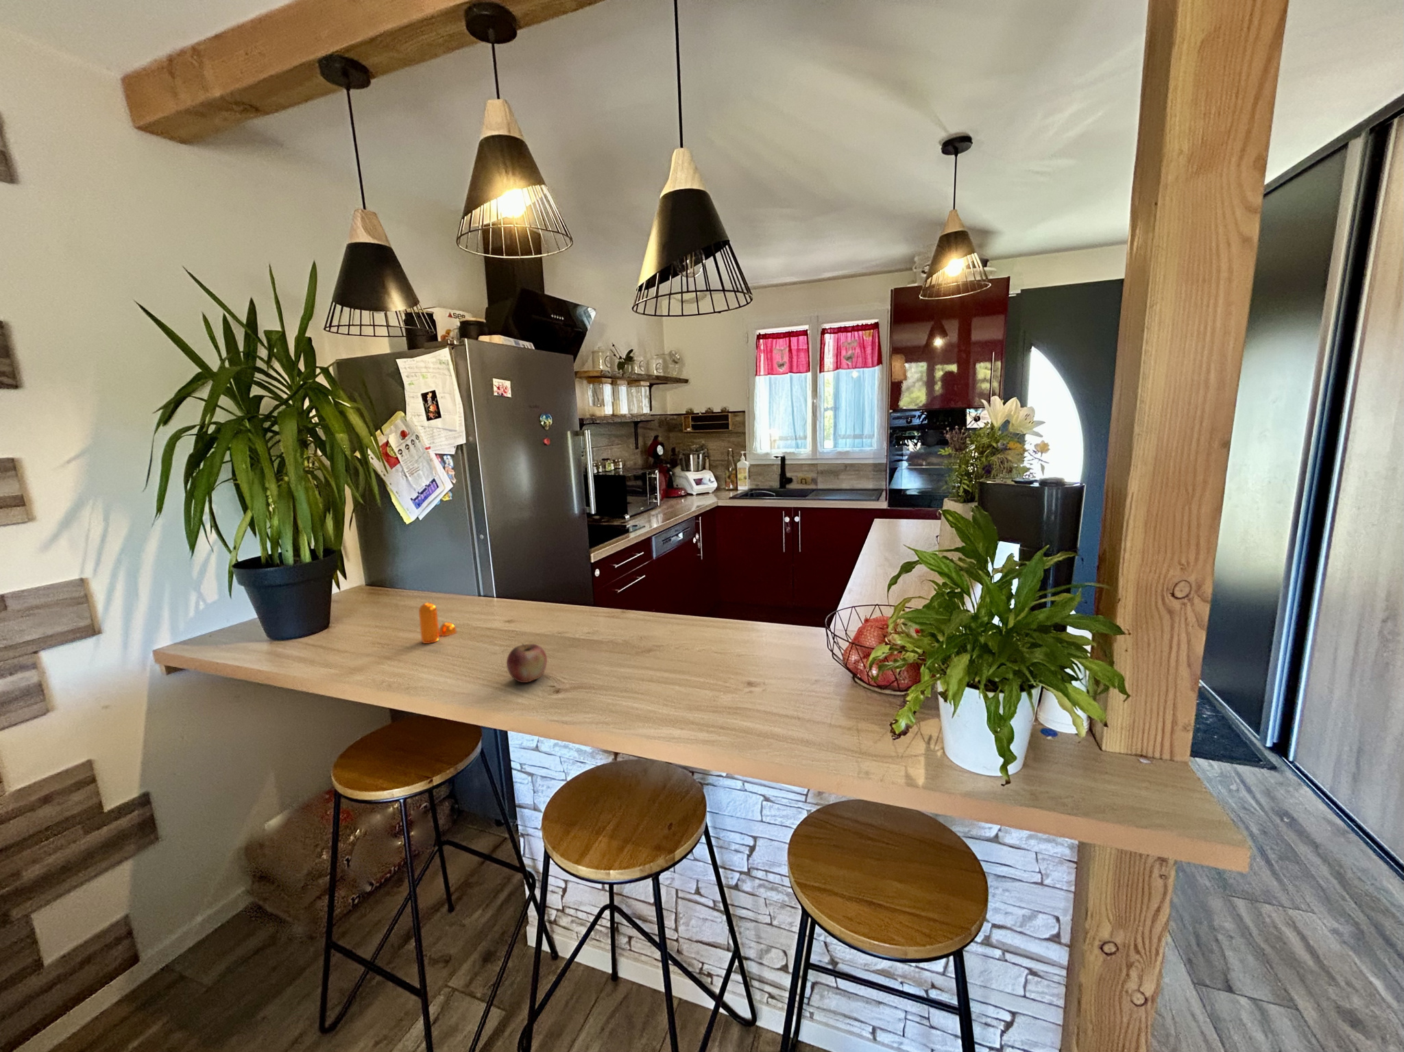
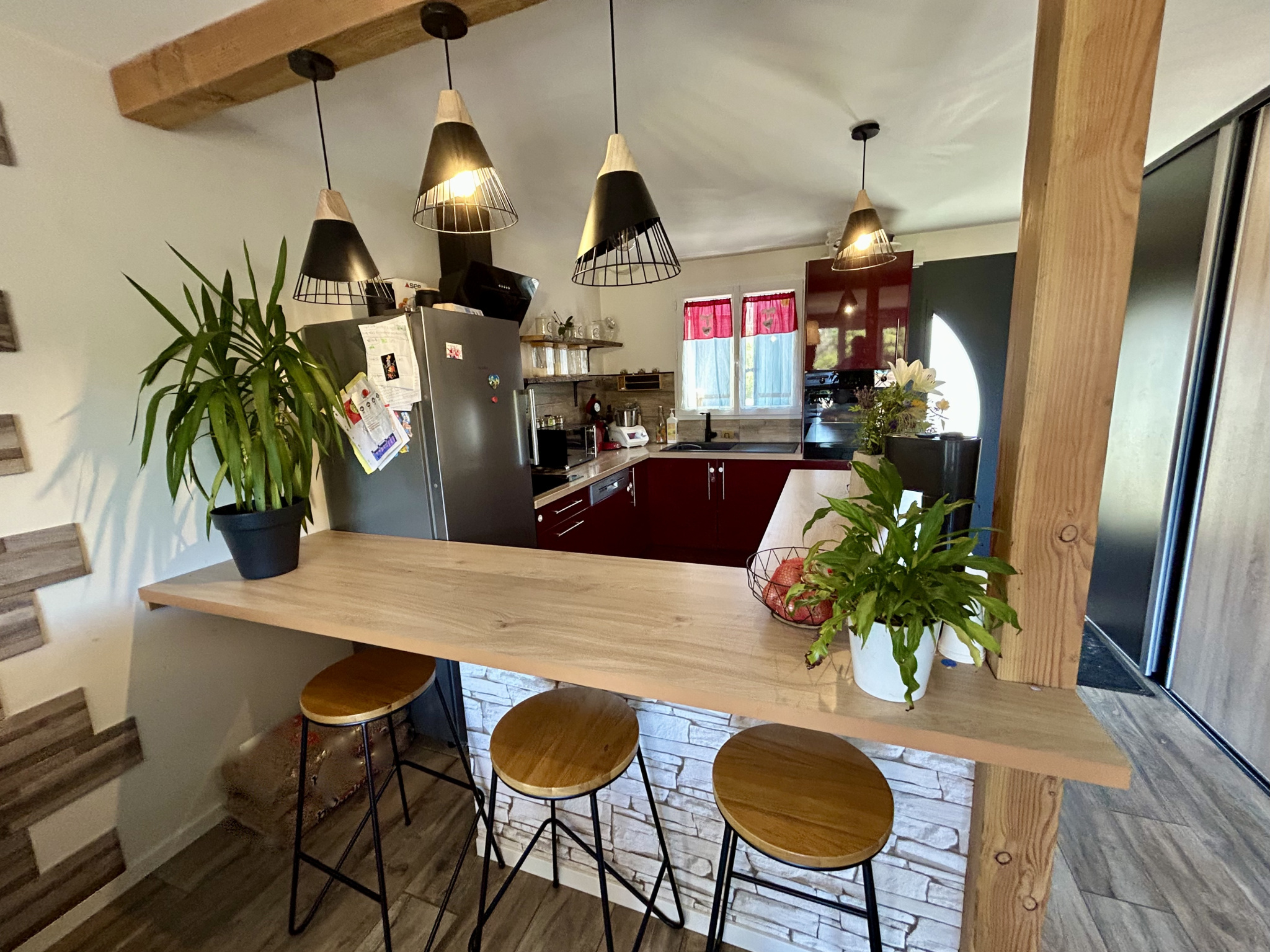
- apple (526, 660)
- pepper shaker (438, 618)
